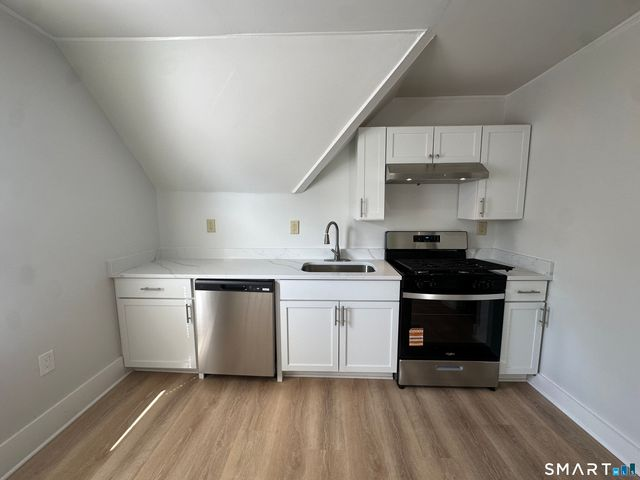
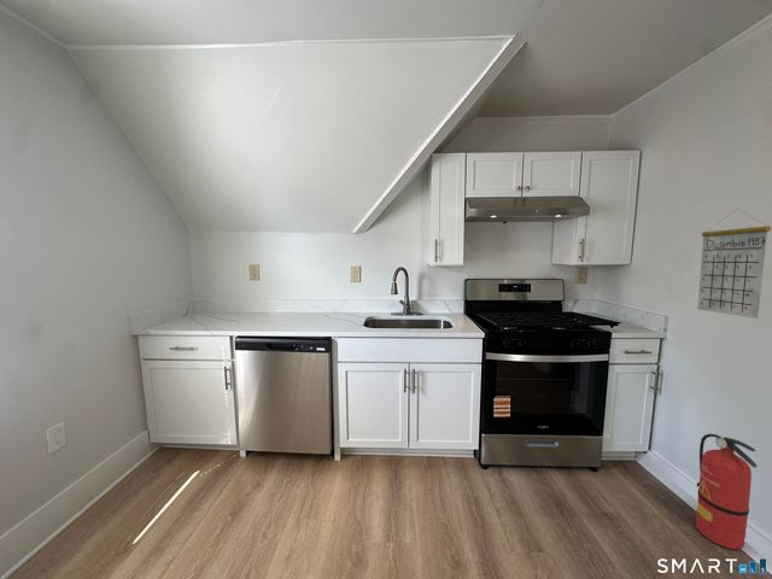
+ calendar (730, 262)
+ fire extinguisher (723, 485)
